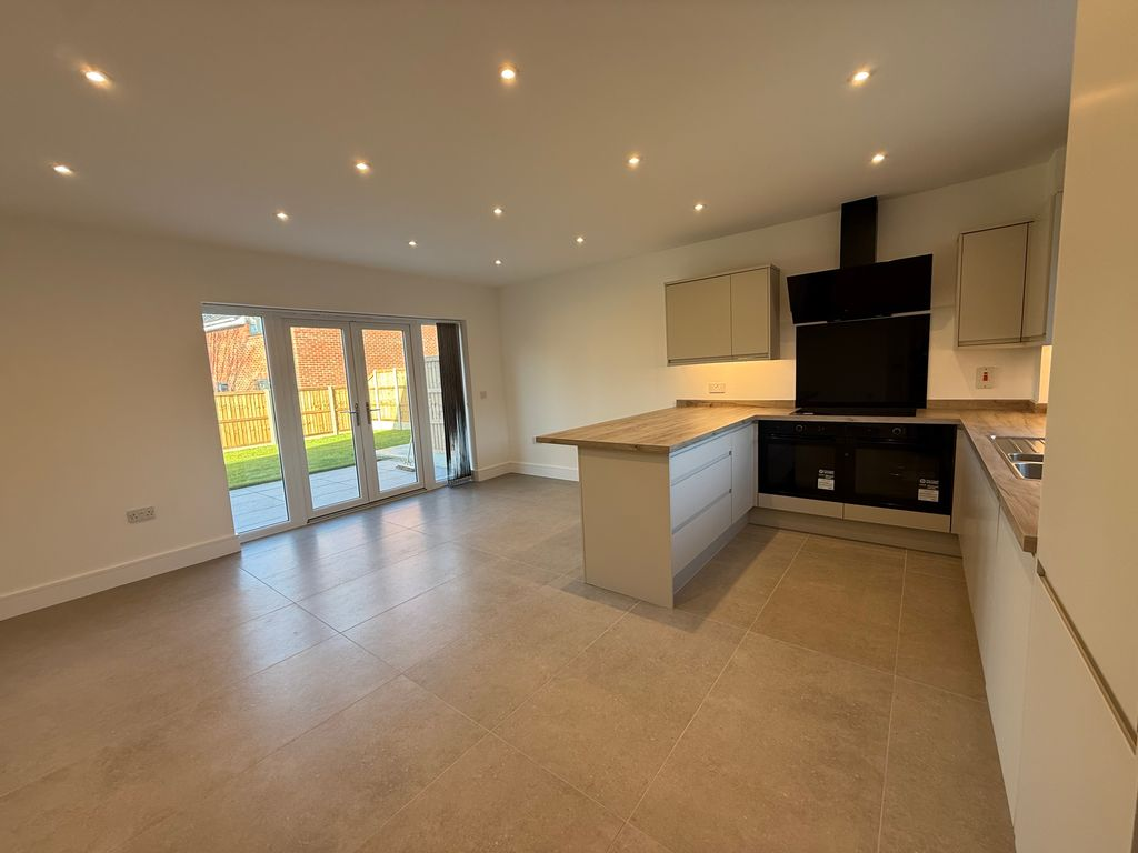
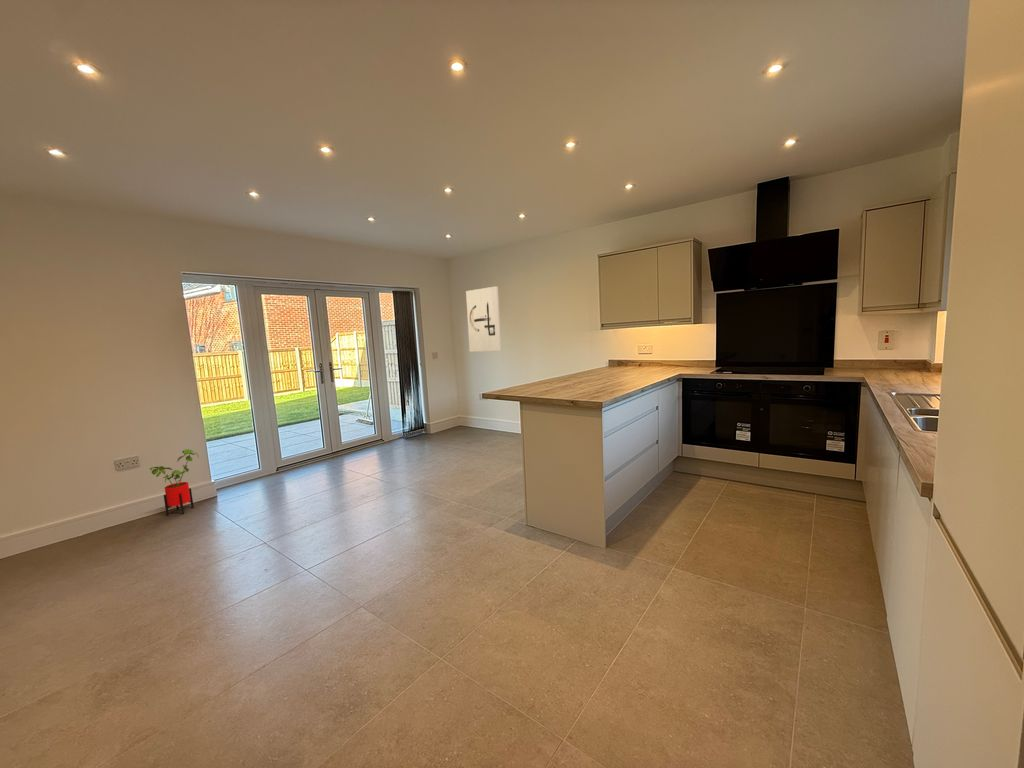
+ wall art (483, 320)
+ house plant (179, 481)
